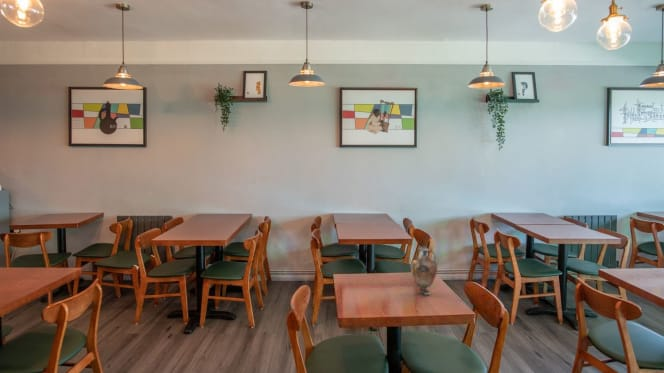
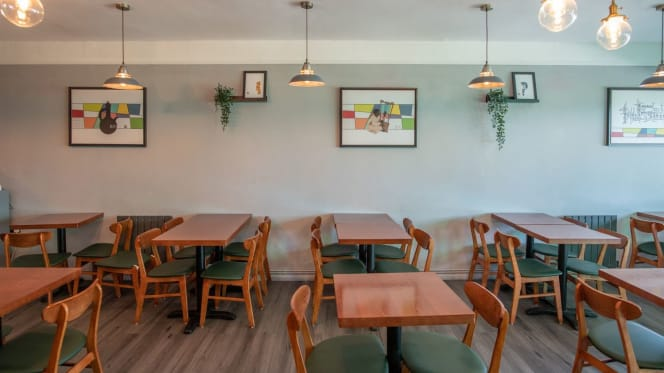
- vase (423, 268)
